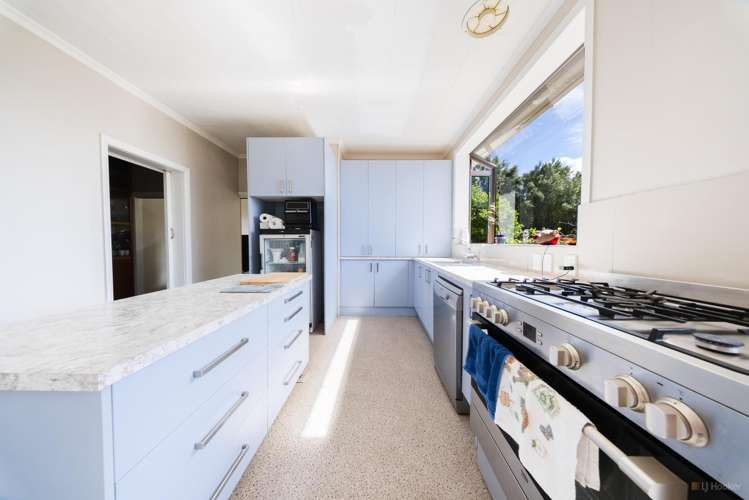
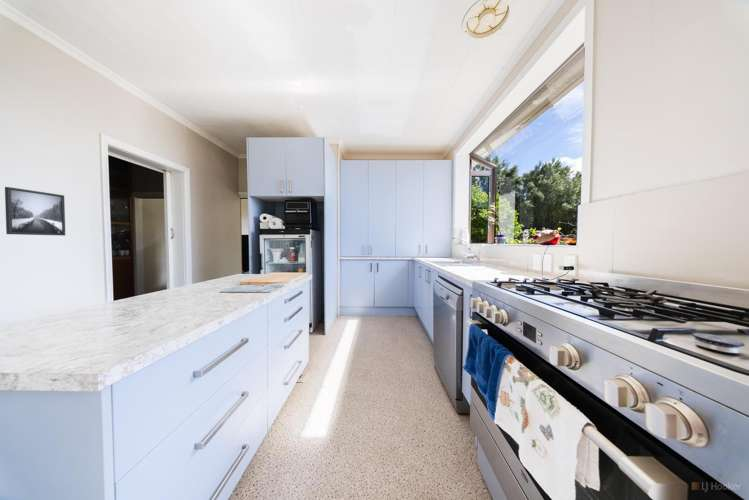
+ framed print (37, 213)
